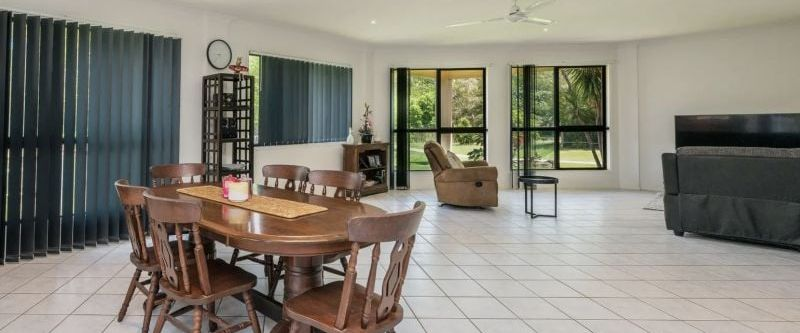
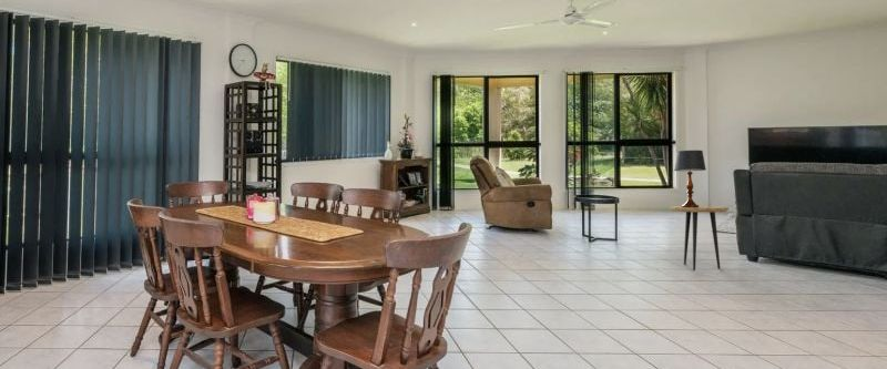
+ table lamp (690, 178)
+ side table (695, 237)
